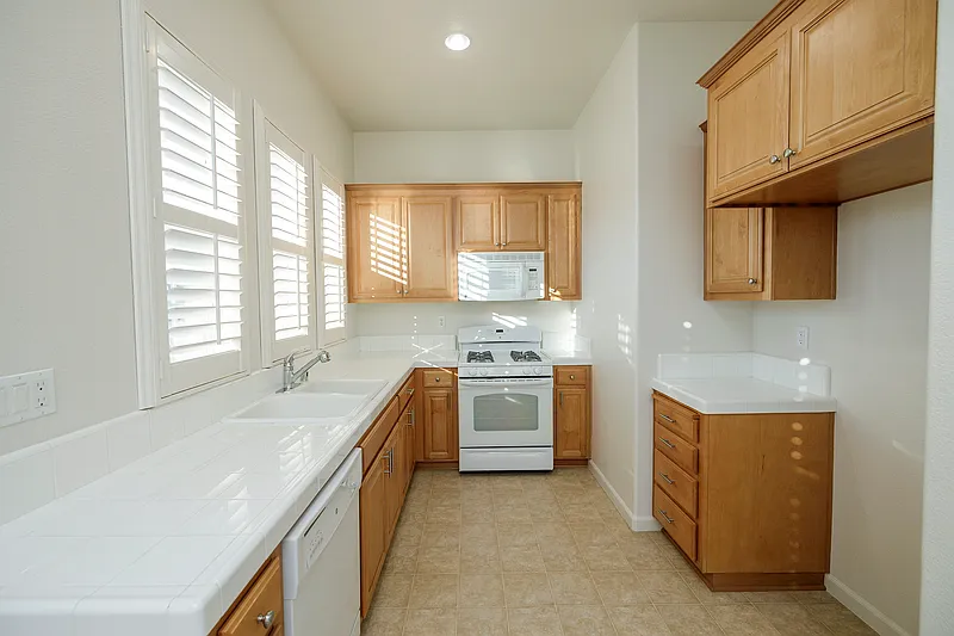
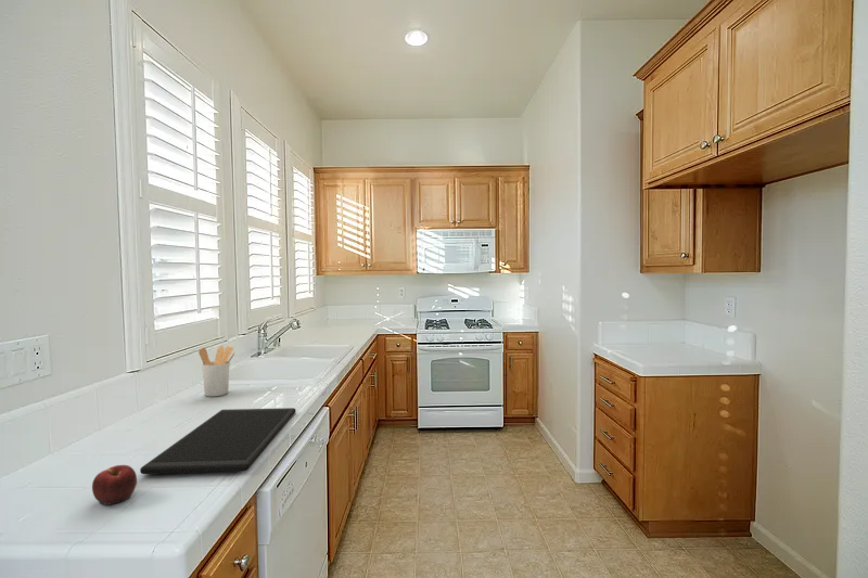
+ utensil holder (219, 369)
+ apple (115, 483)
+ cutting board (231, 435)
